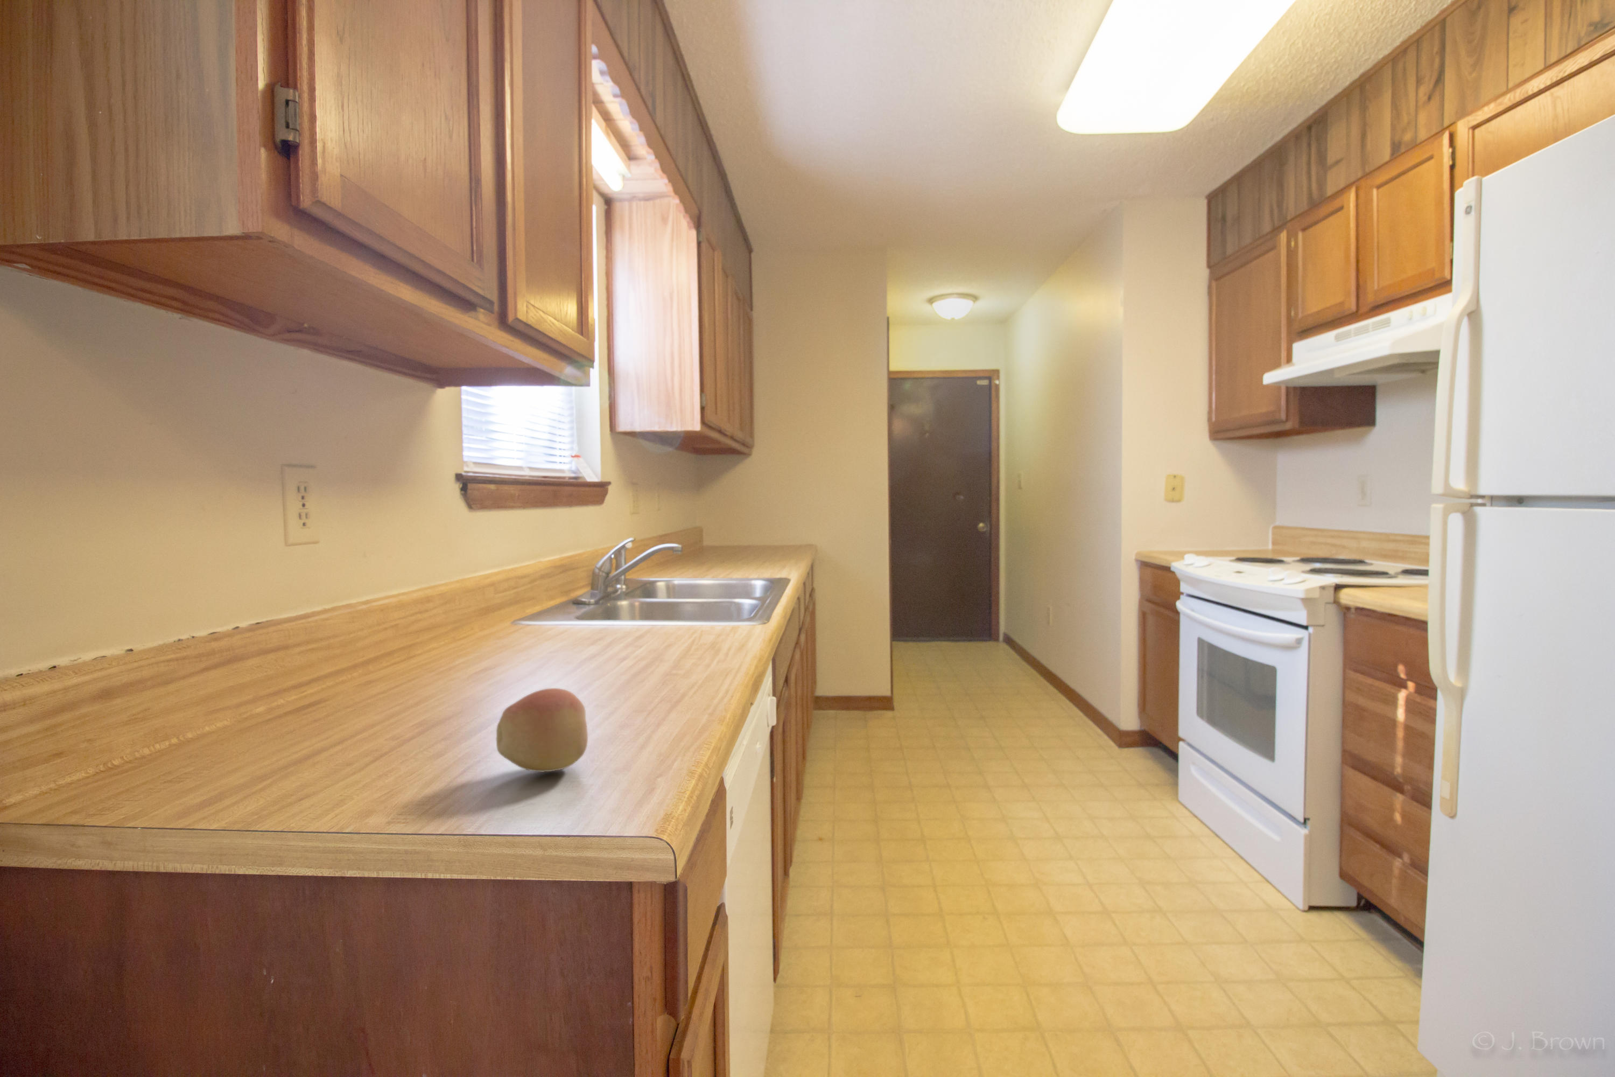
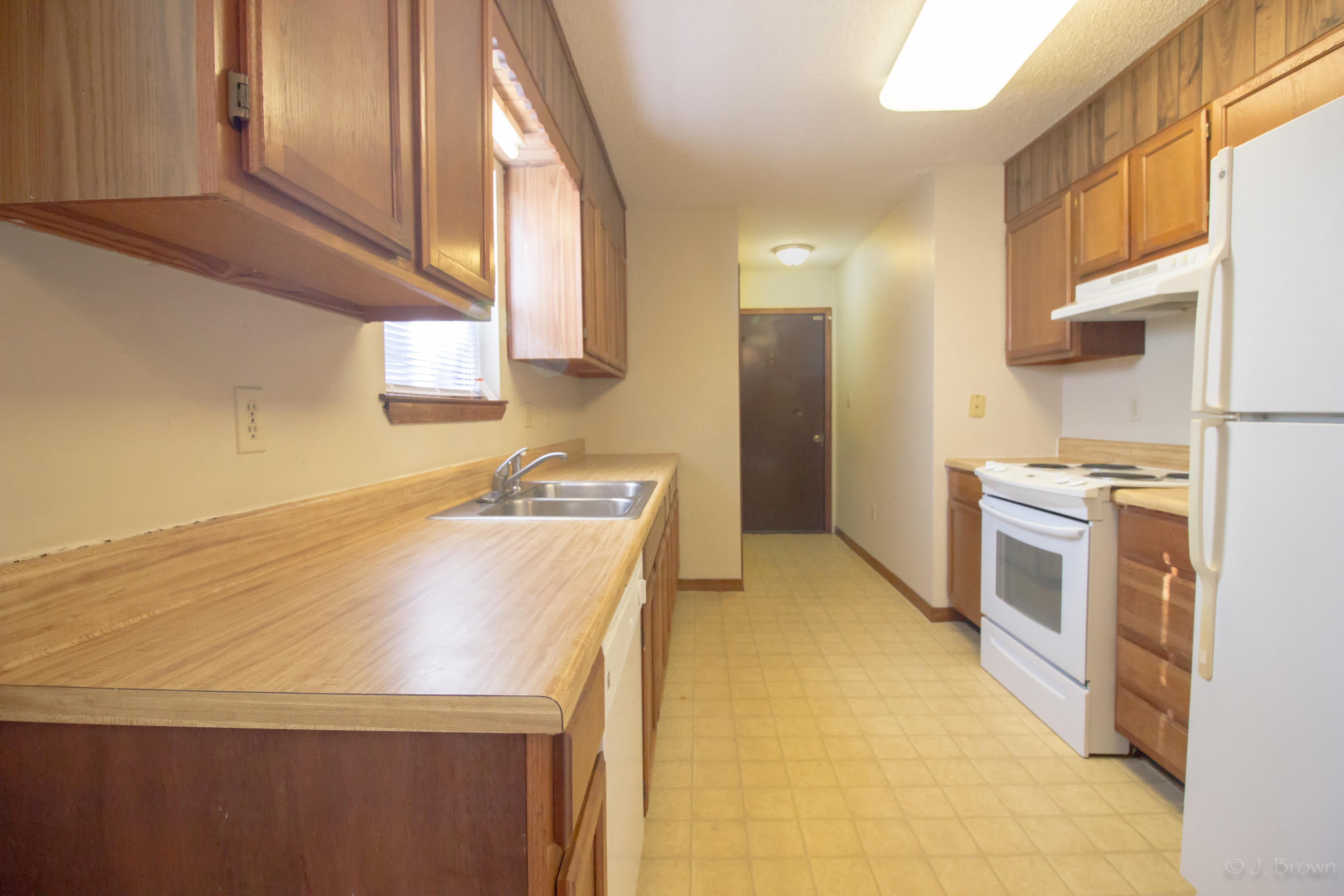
- fruit (542, 732)
